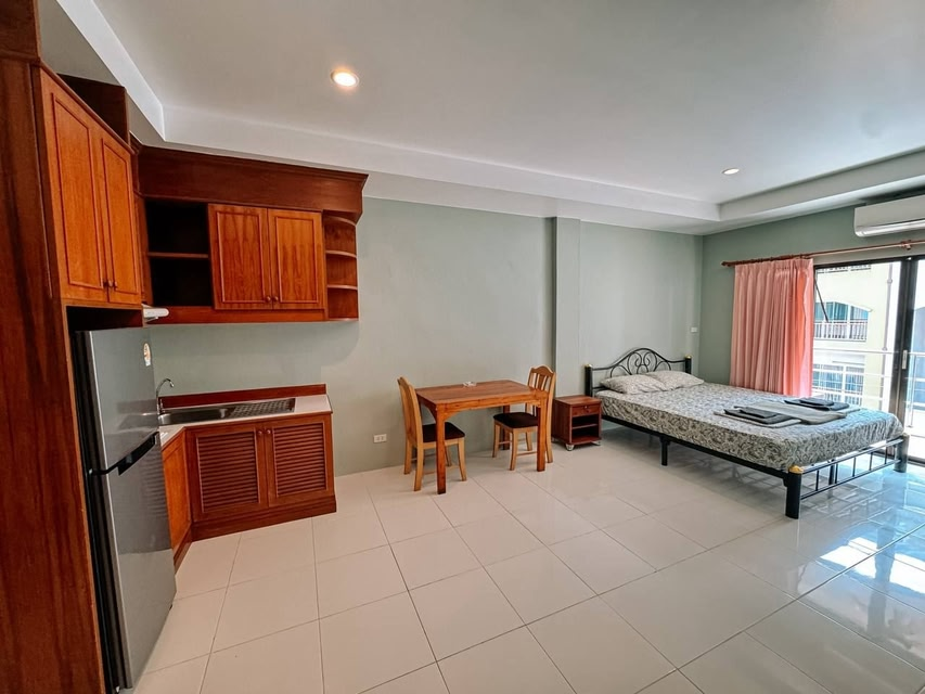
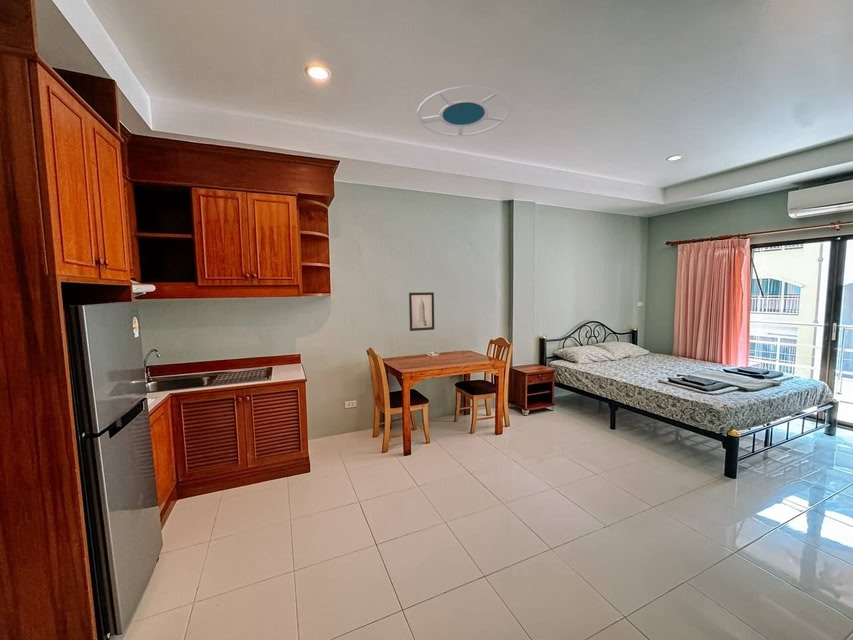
+ wall art (421, 311)
+ ceiling lamp (463, 110)
